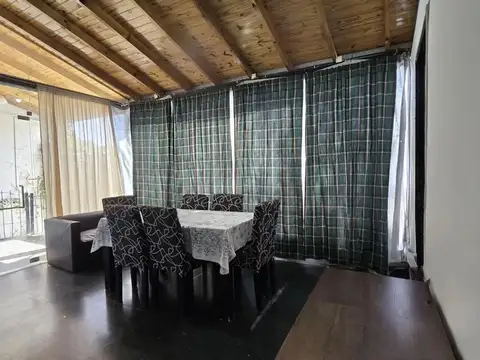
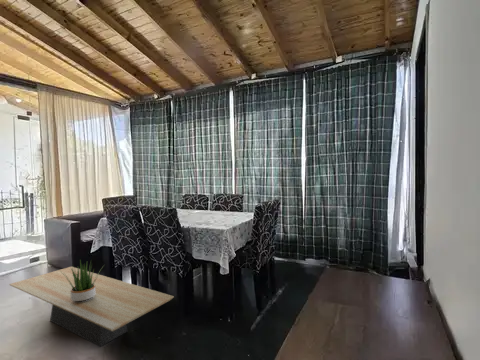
+ coffee table (86, 307)
+ potted plant (82, 280)
